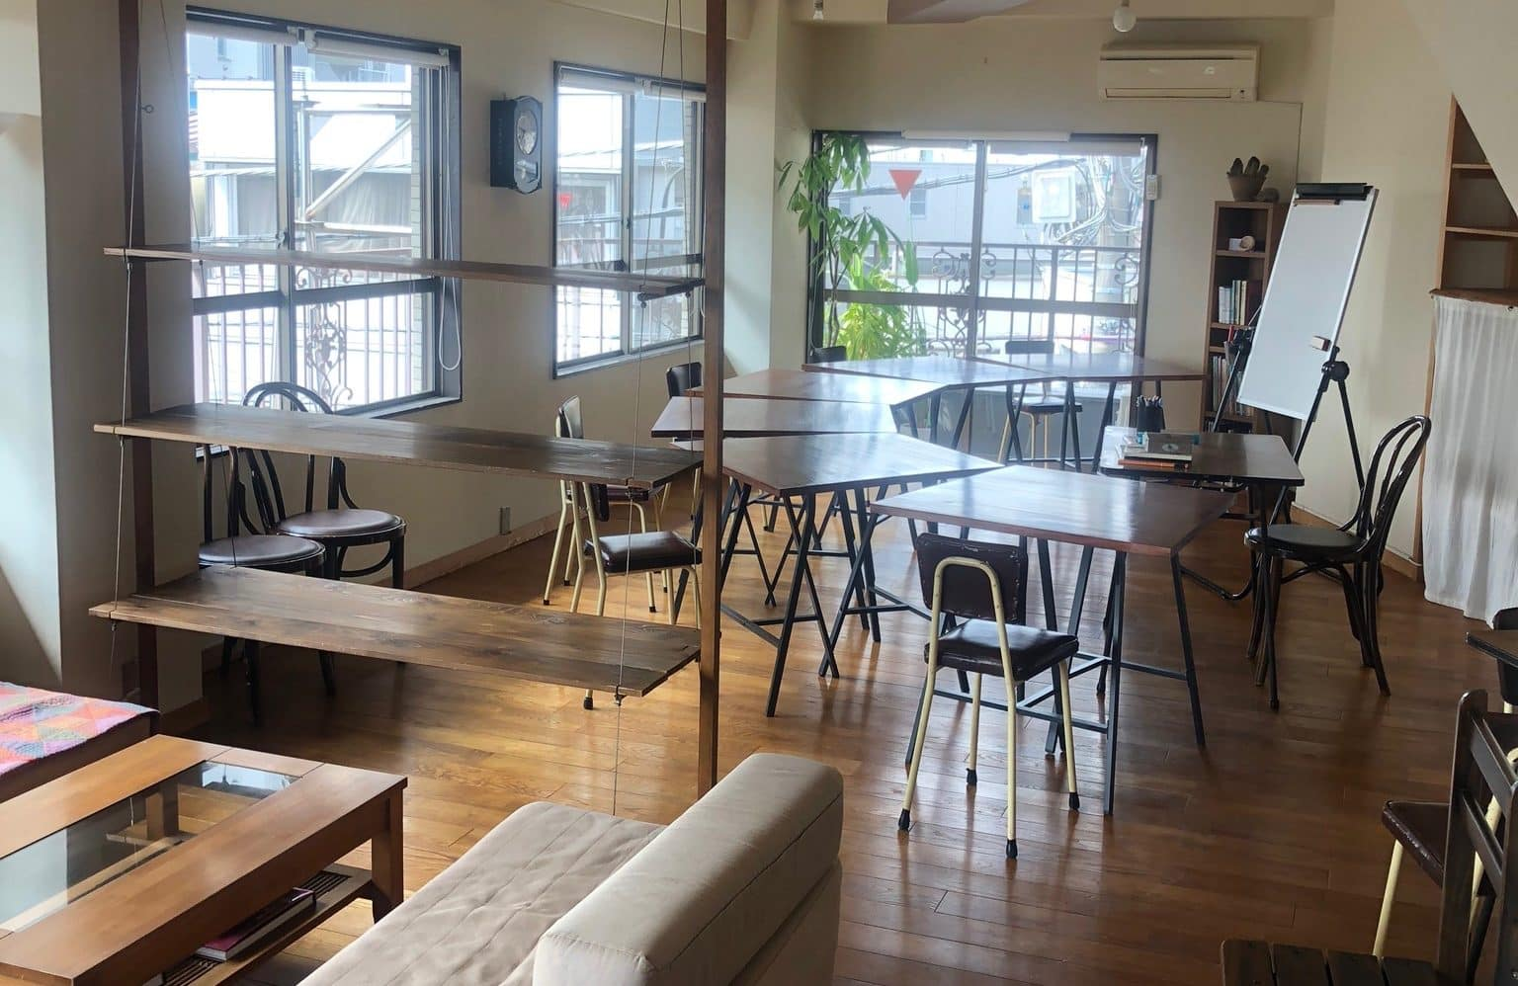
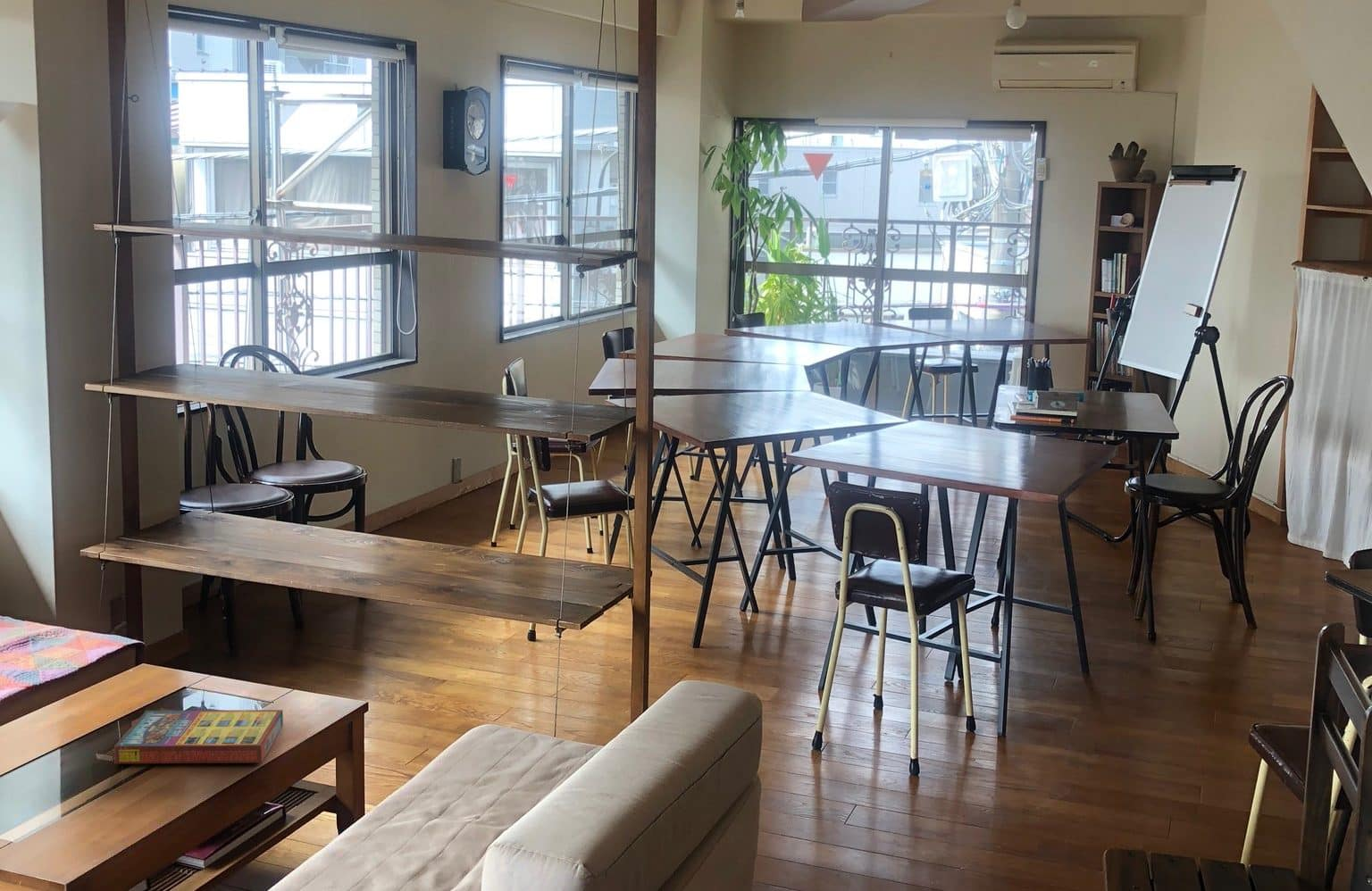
+ game compilation box (202, 736)
